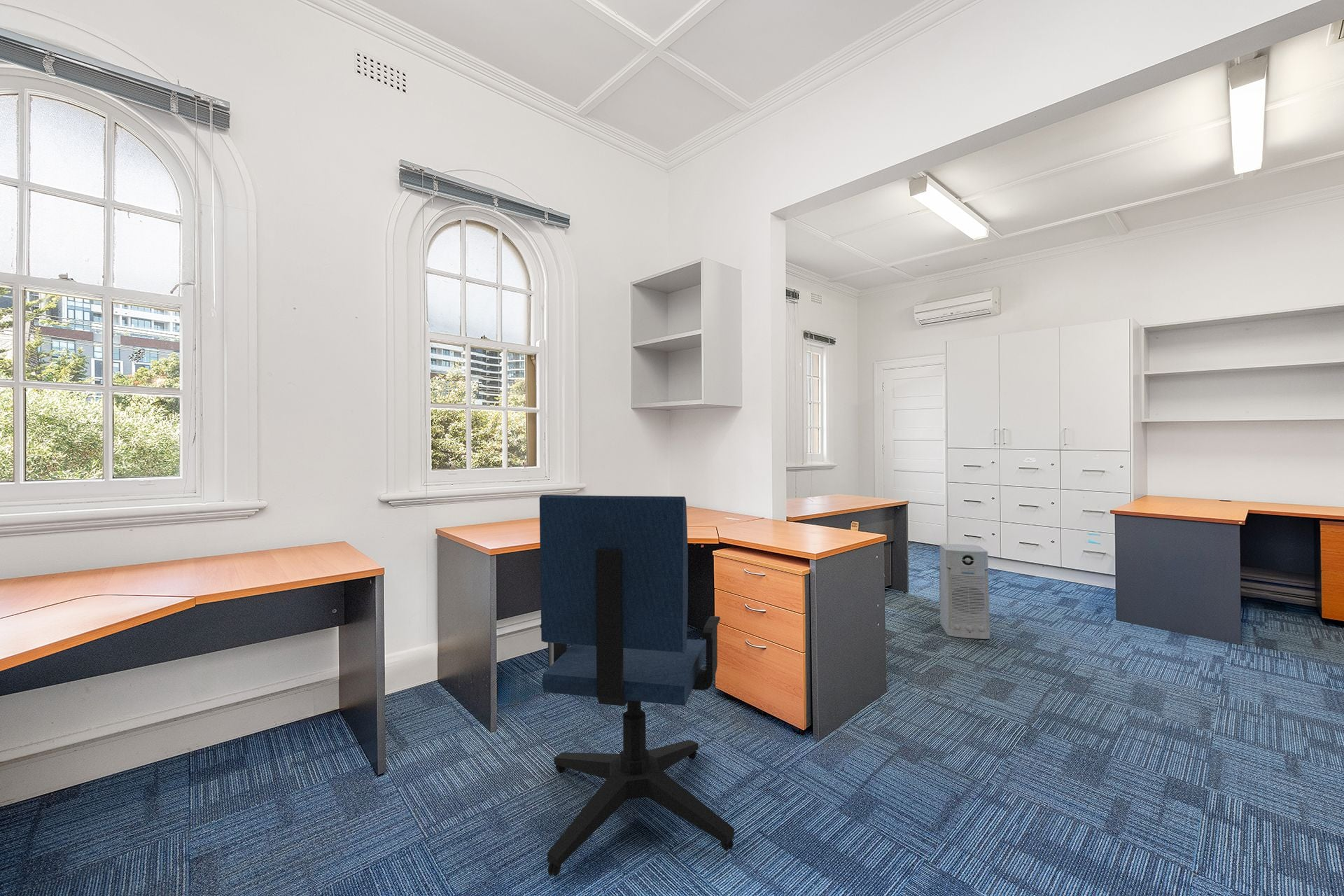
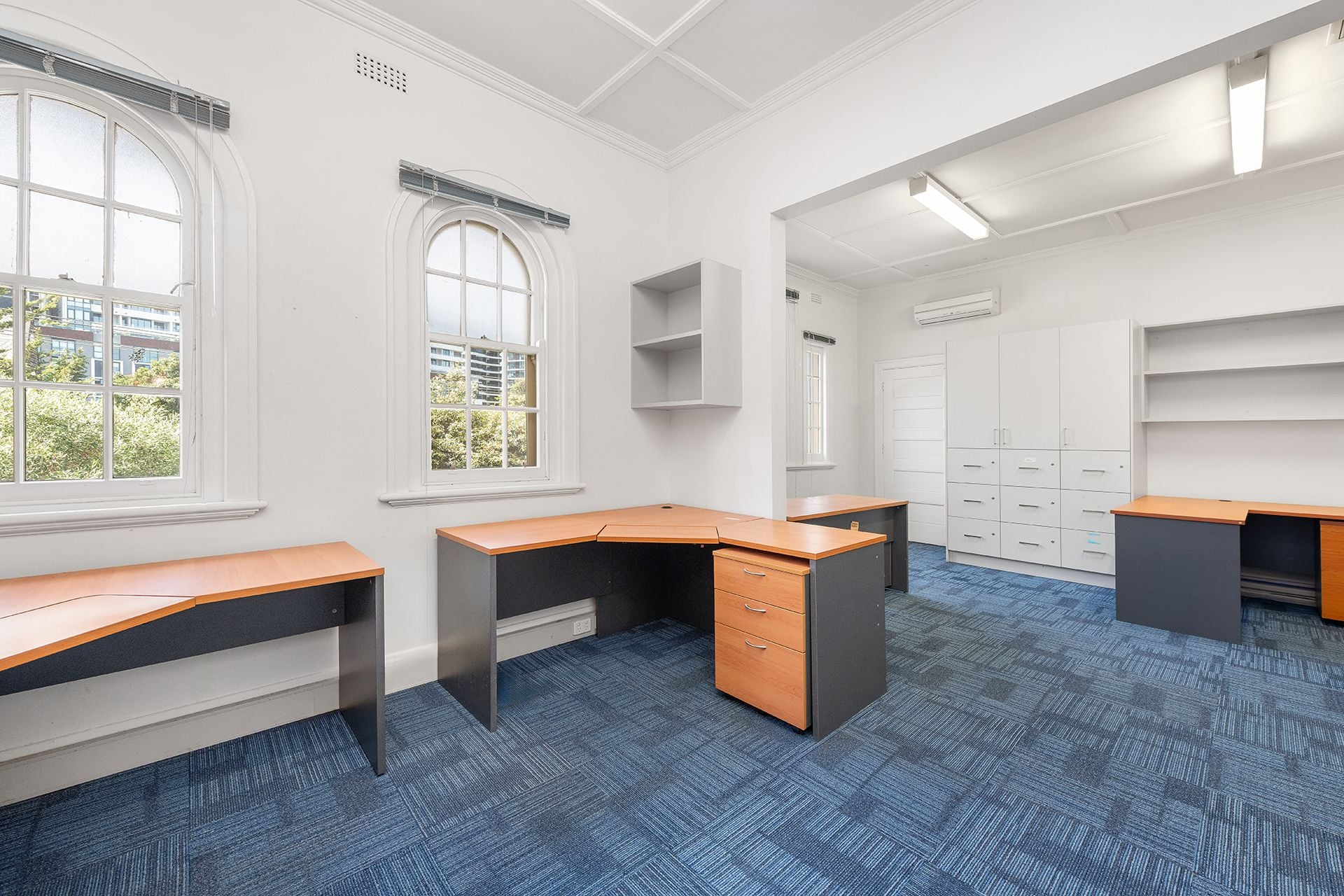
- office chair (634, 648)
- air purifier (963, 589)
